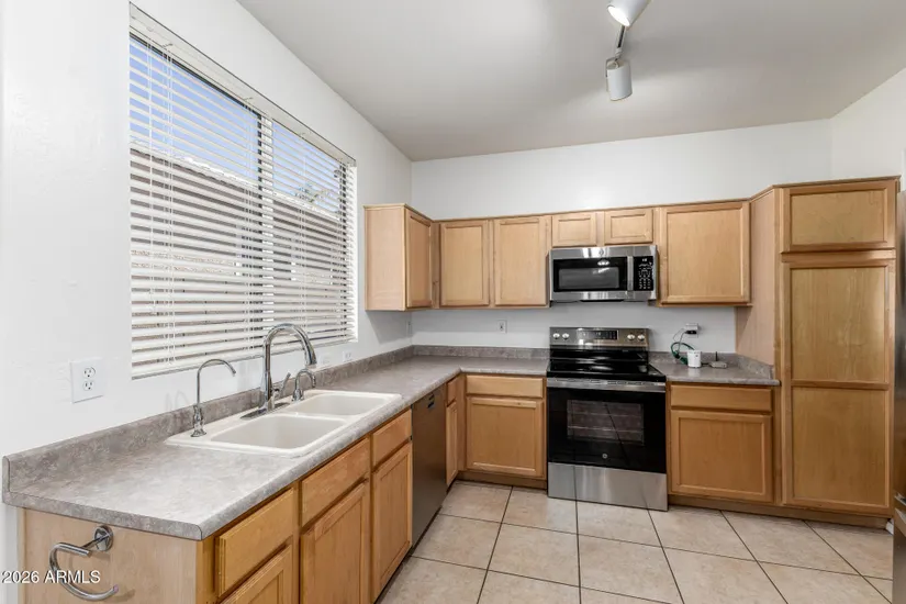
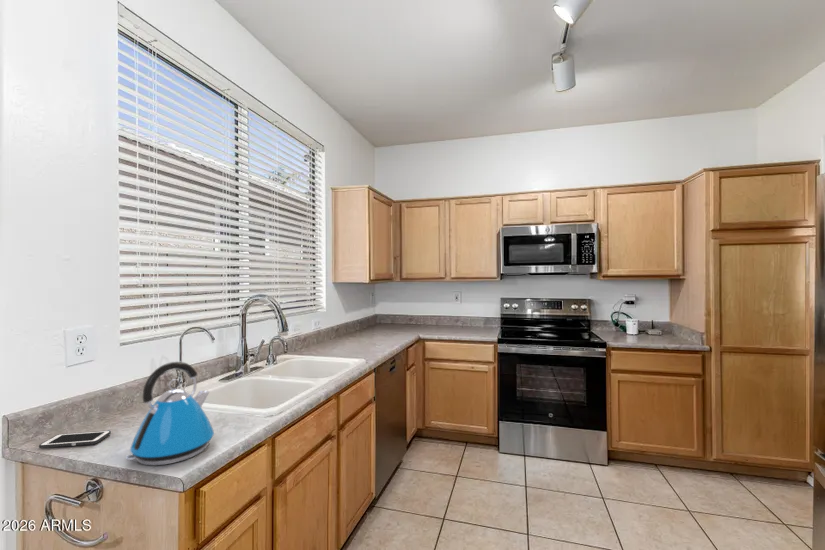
+ cell phone (76, 439)
+ kettle (171, 406)
